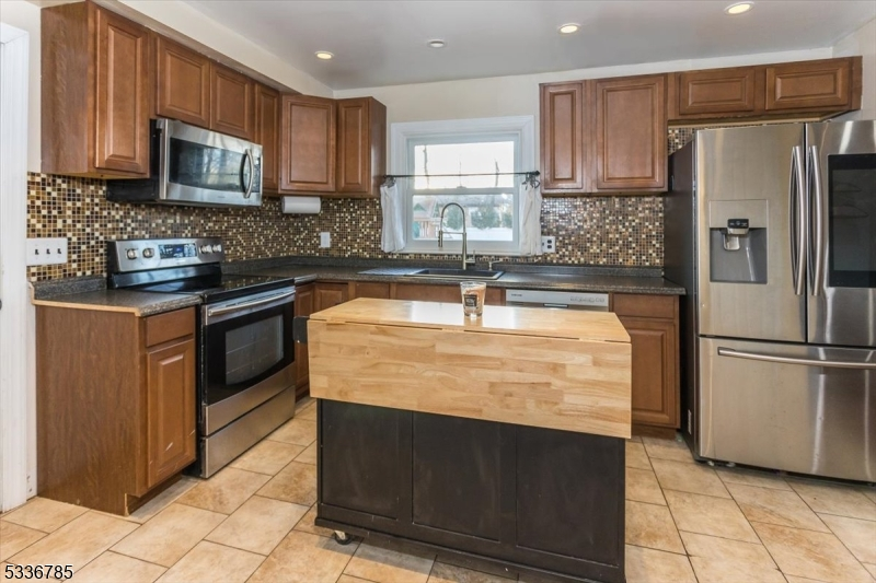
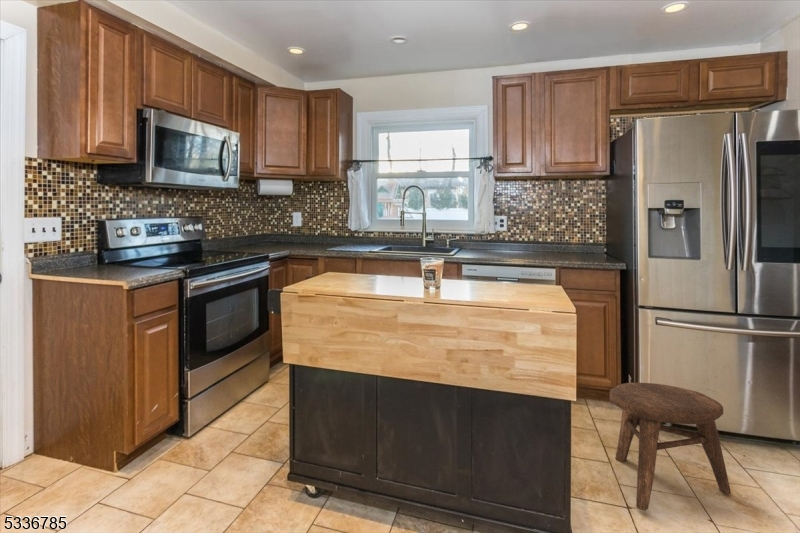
+ stool (657, 438)
